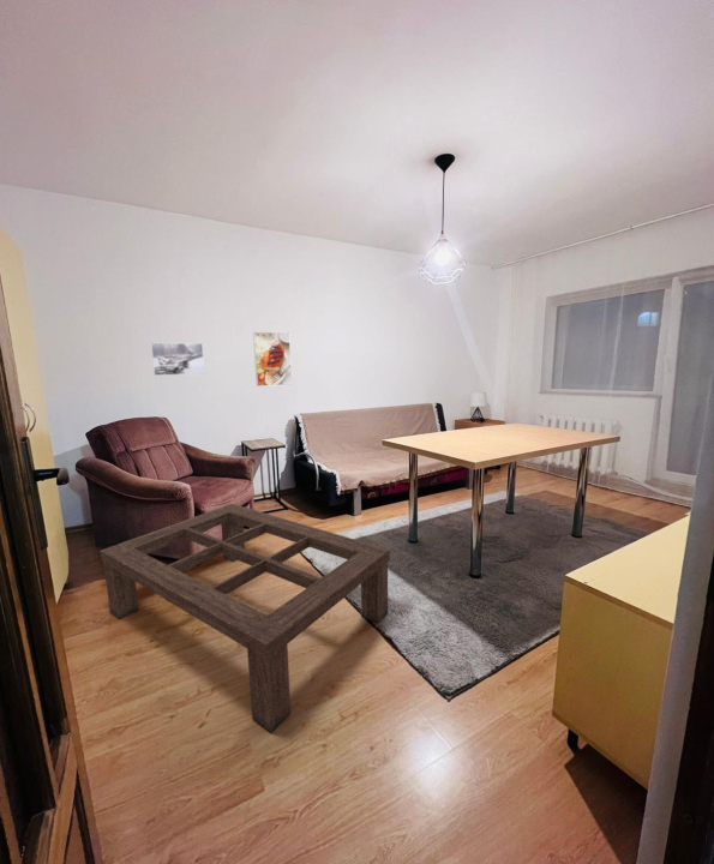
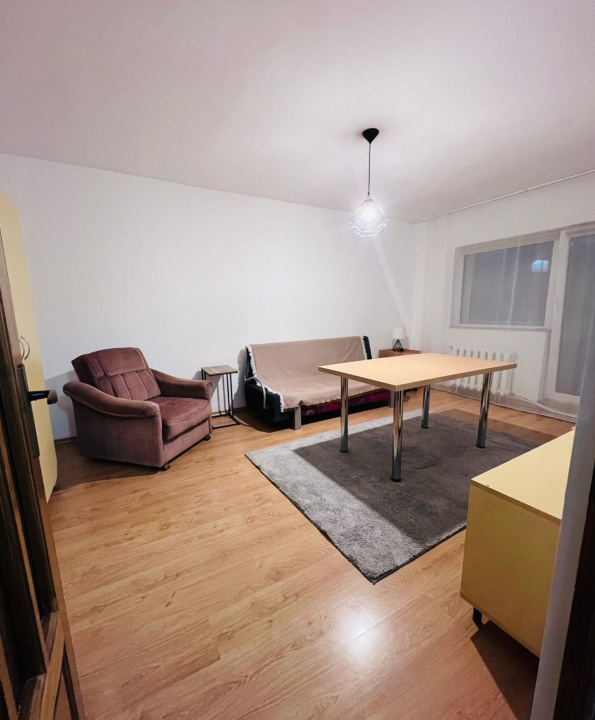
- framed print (178, 359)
- coffee table (245, 582)
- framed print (272, 359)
